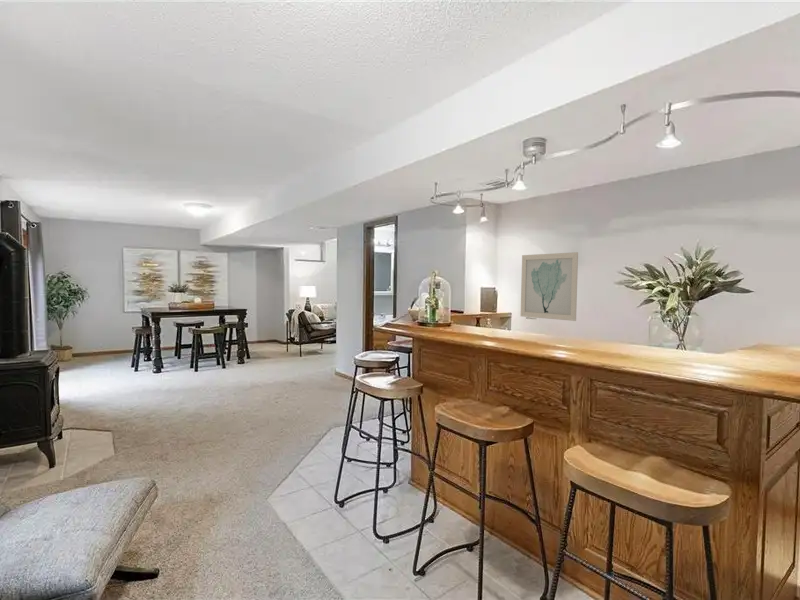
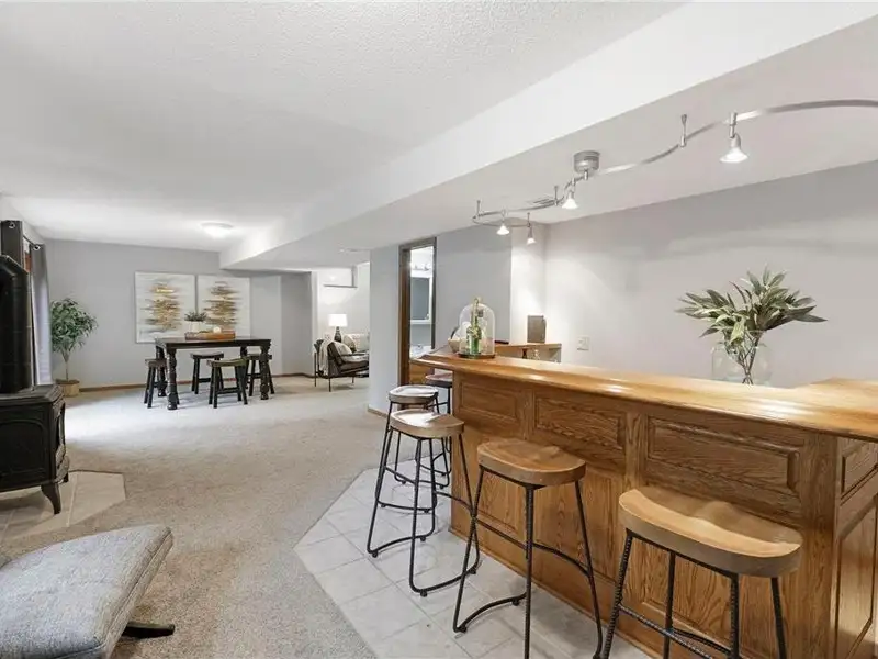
- wall art (547, 286)
